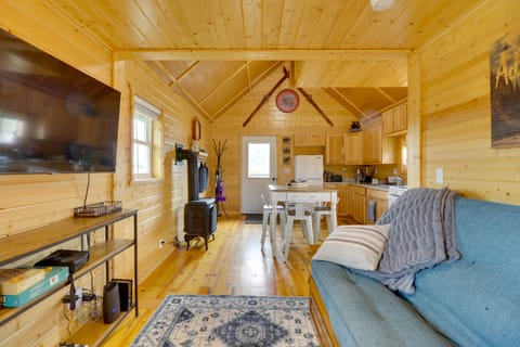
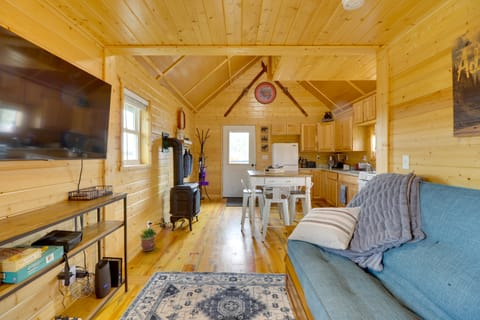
+ potted plant (147, 238)
